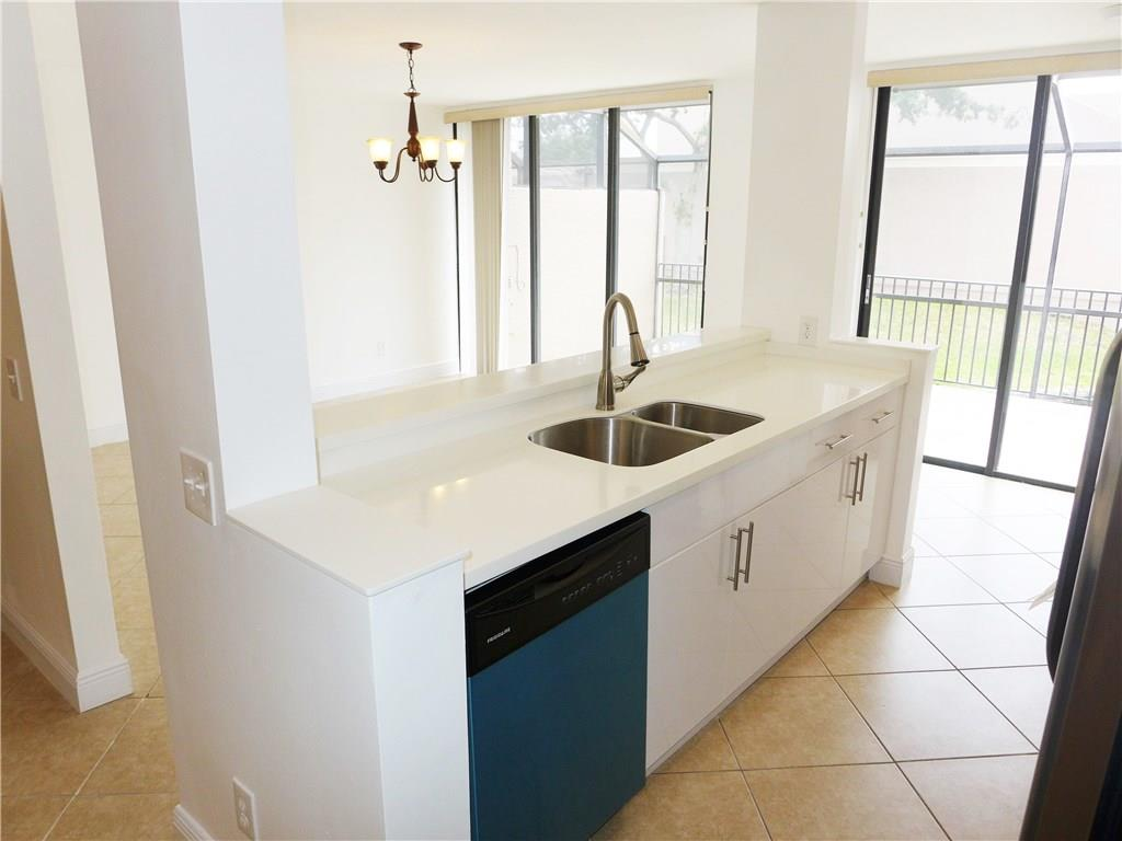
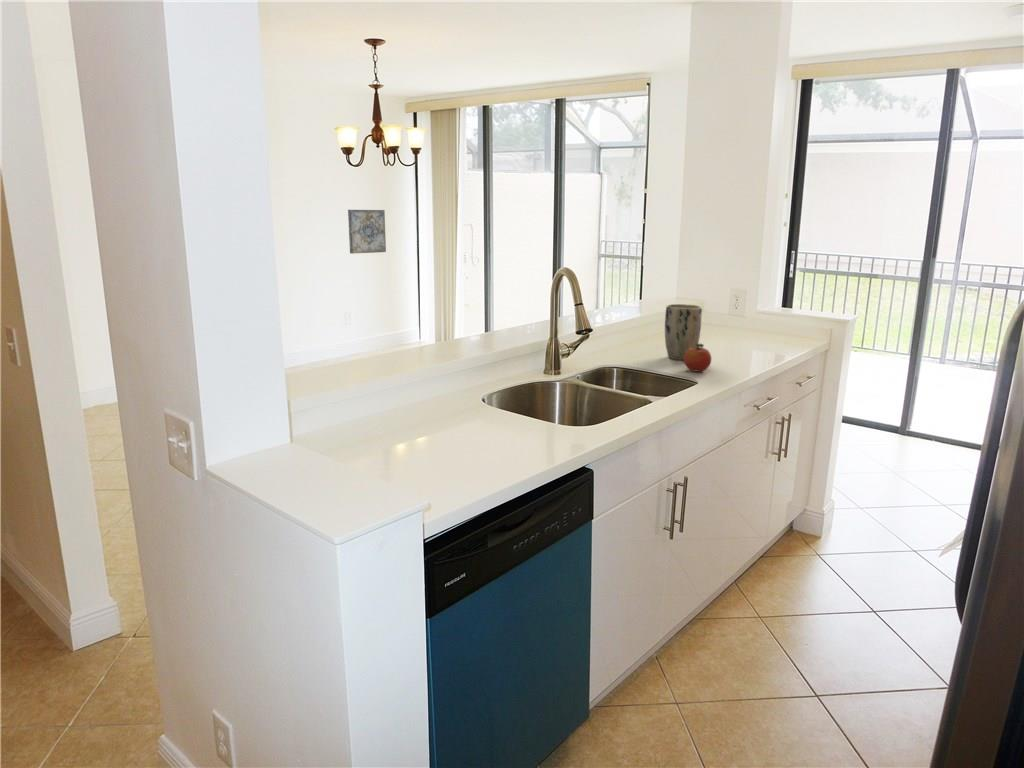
+ fruit (697, 356)
+ plant pot (682, 332)
+ wall art (367, 231)
